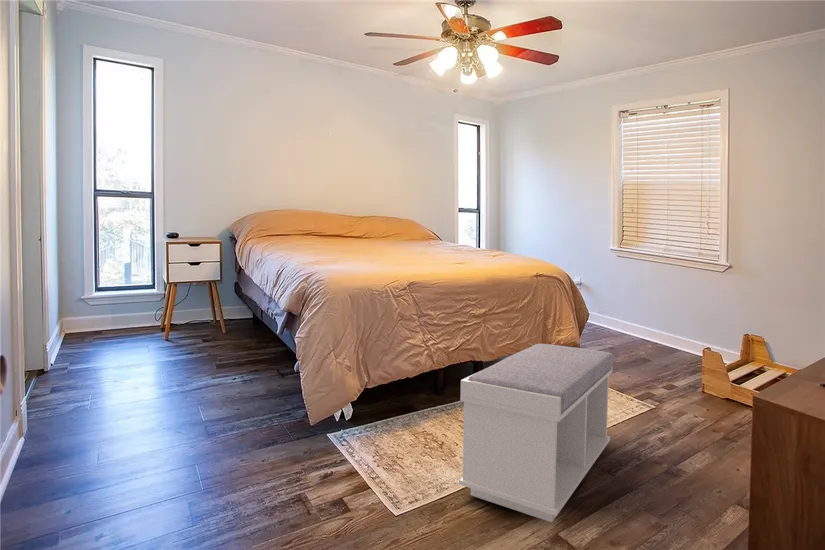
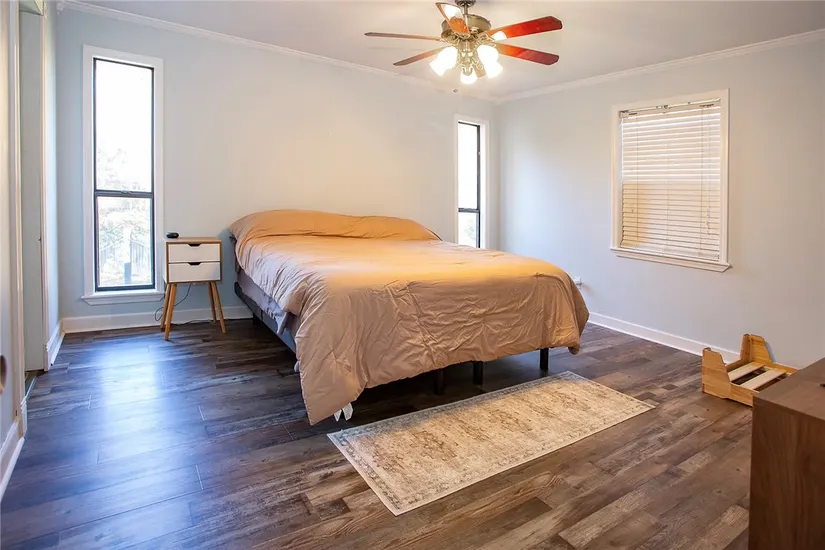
- bench (544, 416)
